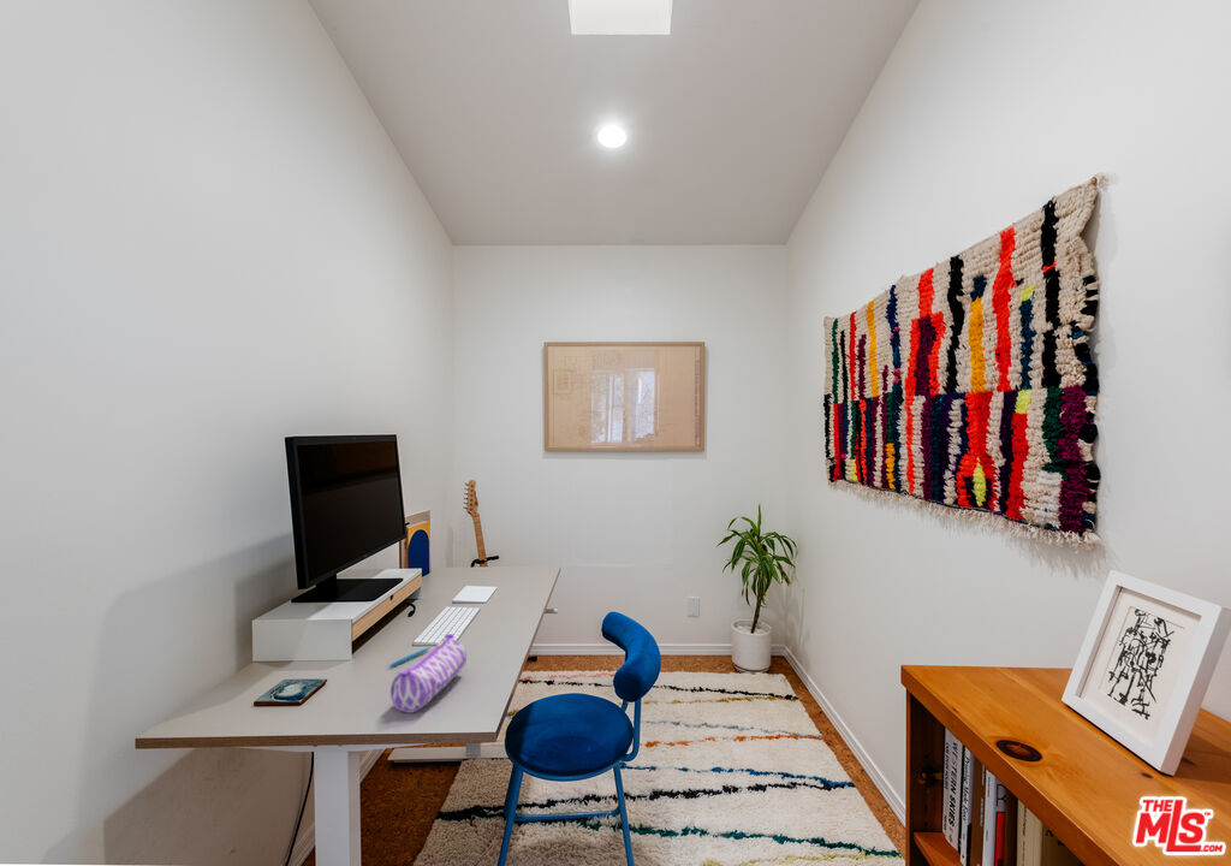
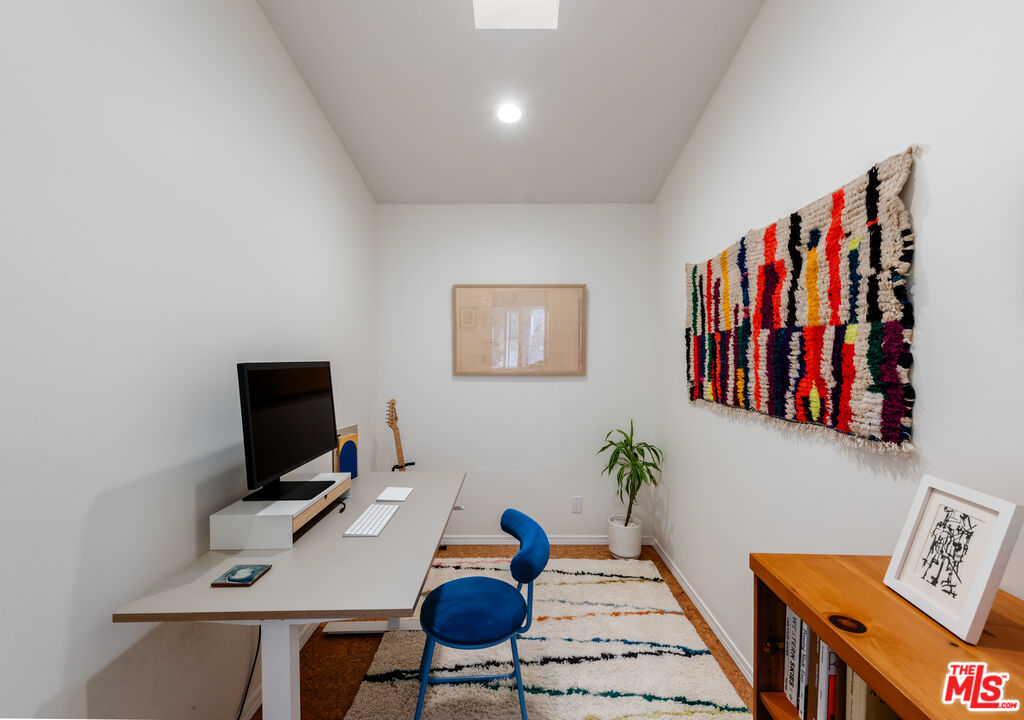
- pen (410, 656)
- pencil case (432, 670)
